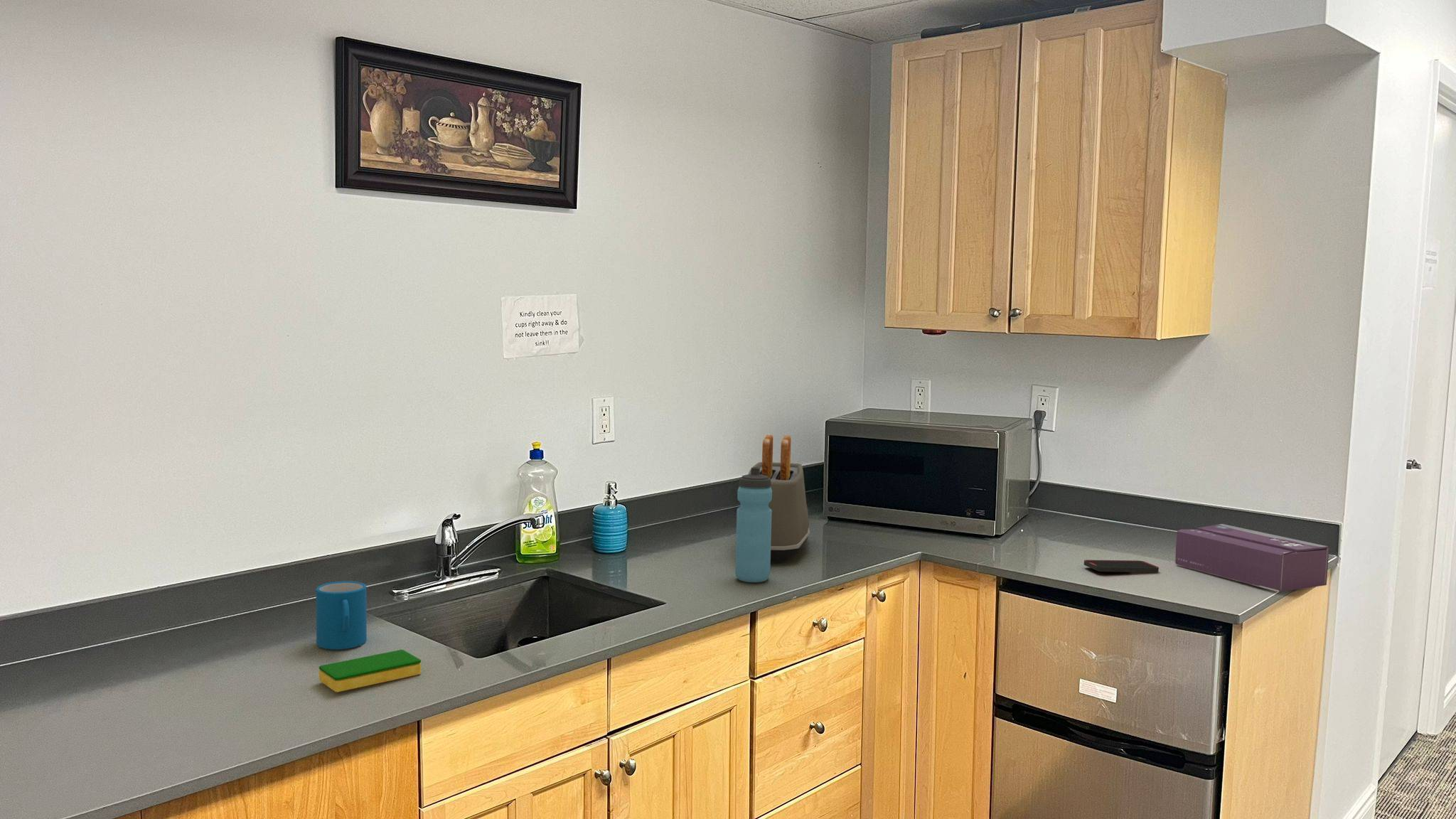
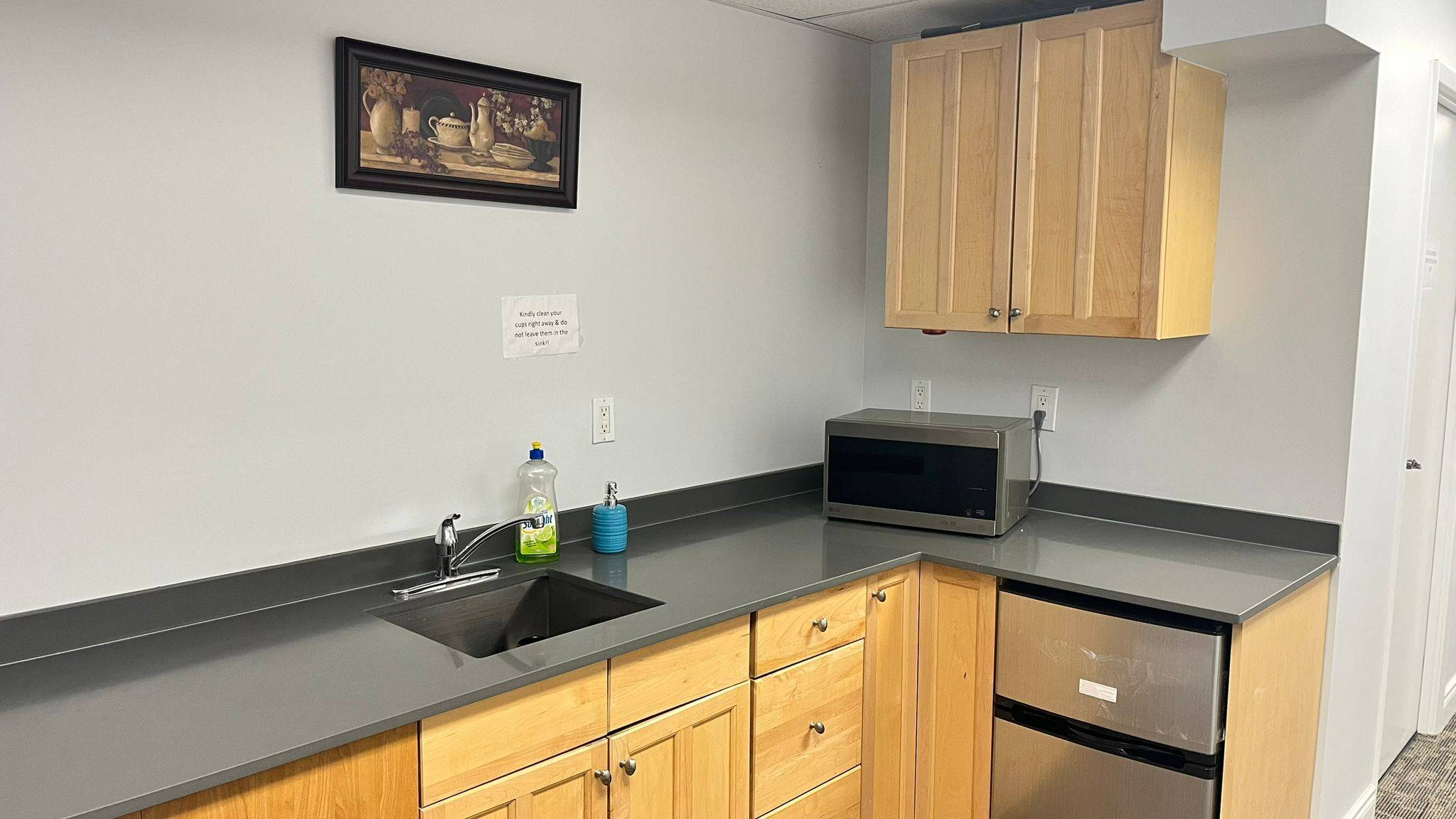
- smartphone (1120, 566)
- mug (343, 617)
- water bottle (754, 523)
- dish sponge (370, 670)
- tissue box (1249, 555)
- toaster (775, 493)
